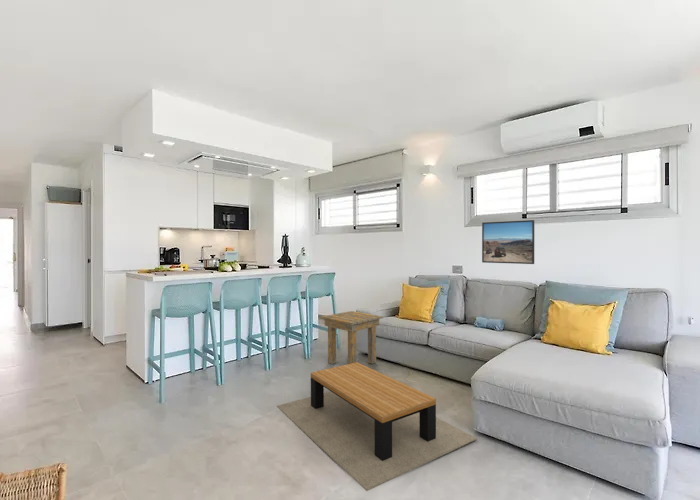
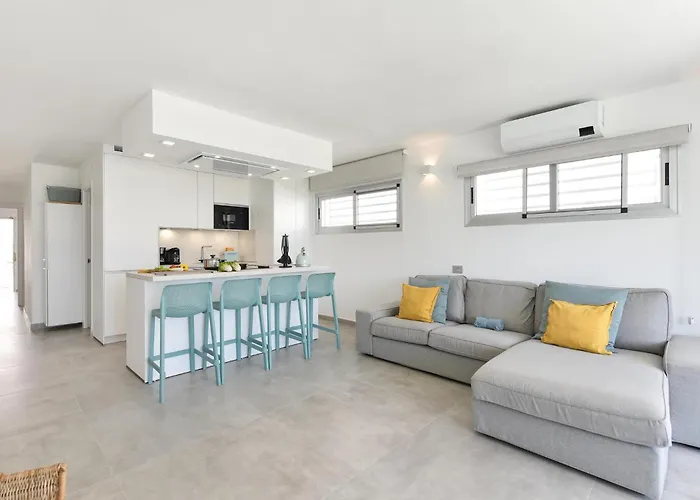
- side table (351, 339)
- coffee table (367, 402)
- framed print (507, 242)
